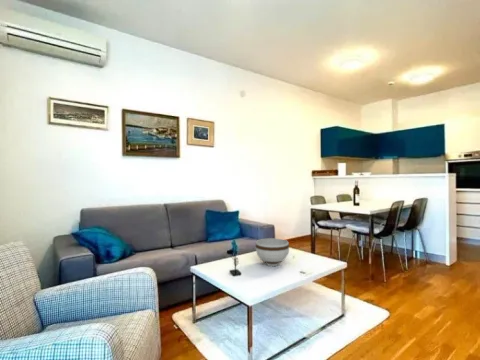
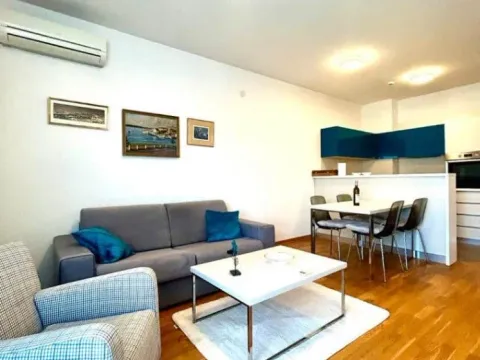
- bowl (272, 252)
